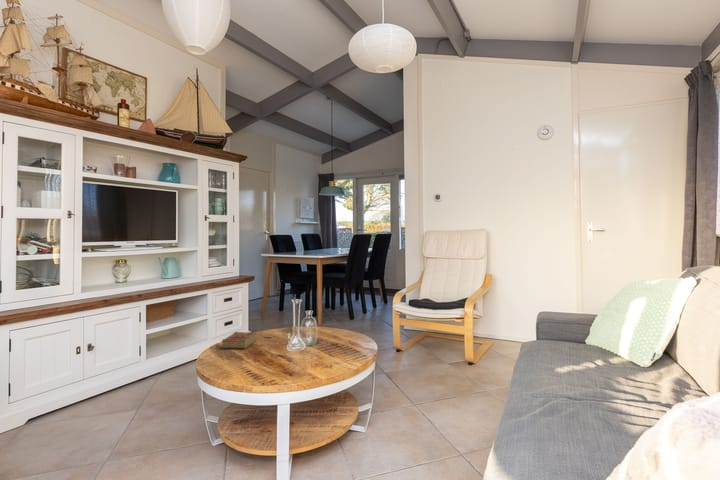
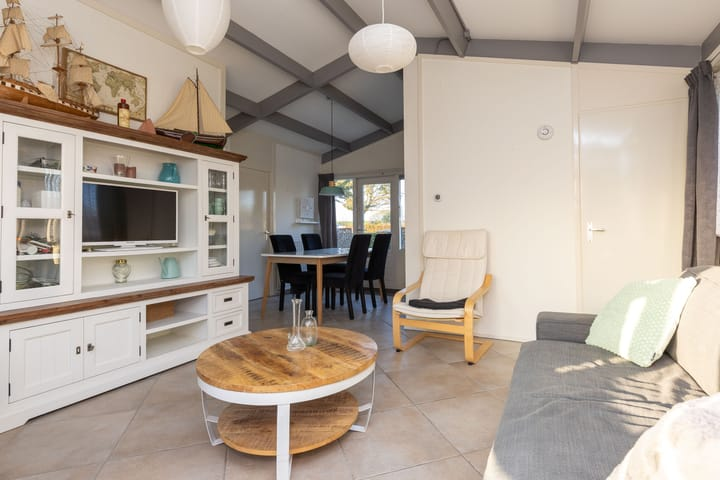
- book (239, 339)
